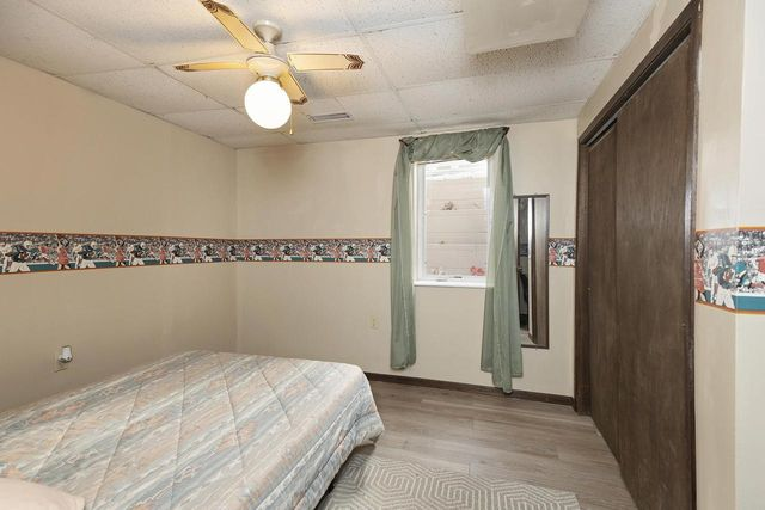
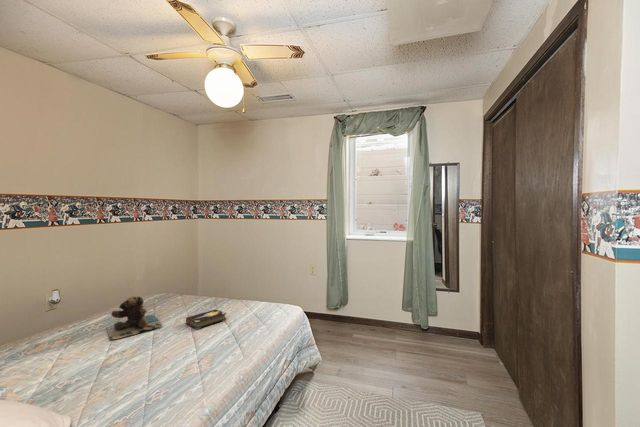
+ teddy bear (133, 313)
+ hardback book (206, 317)
